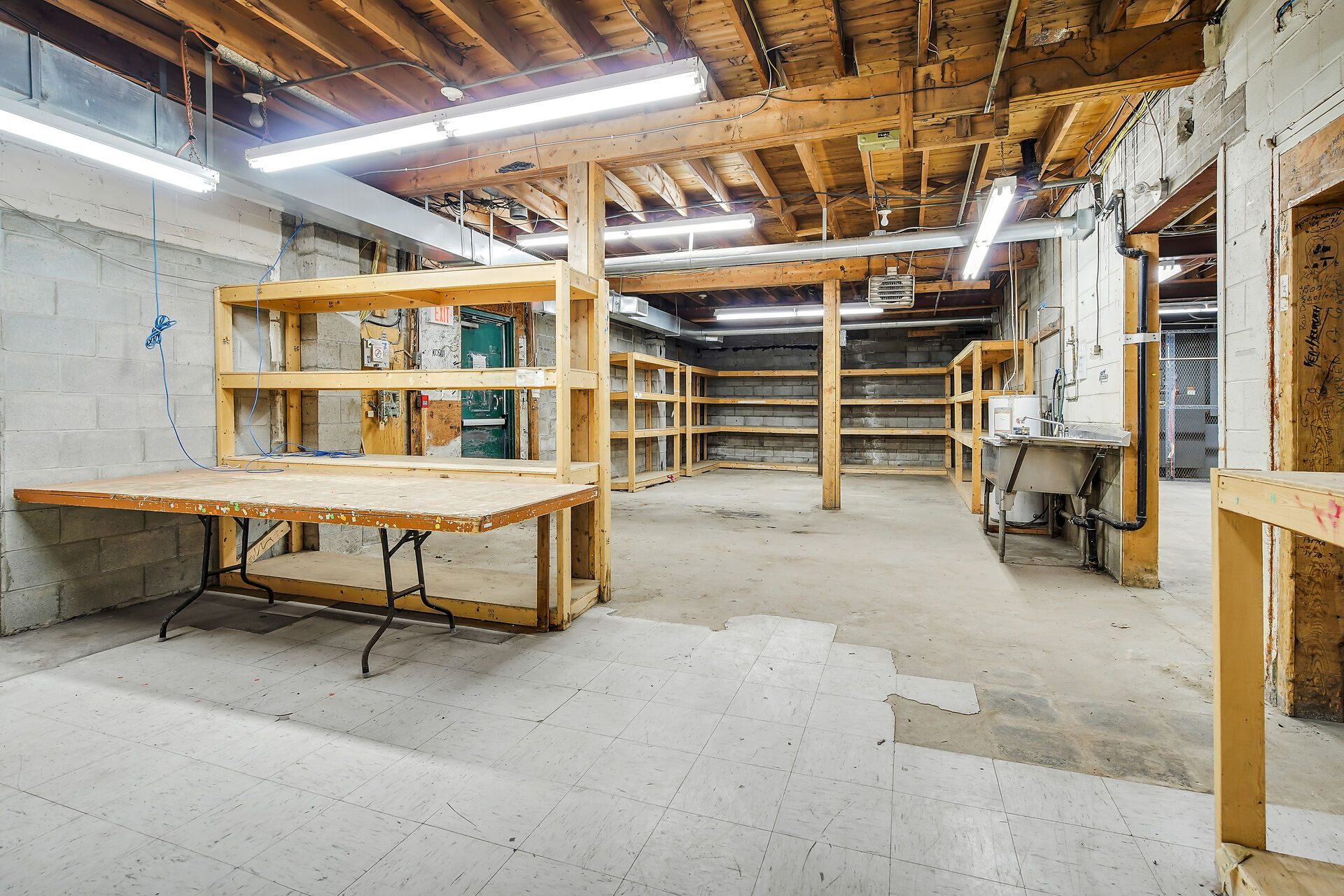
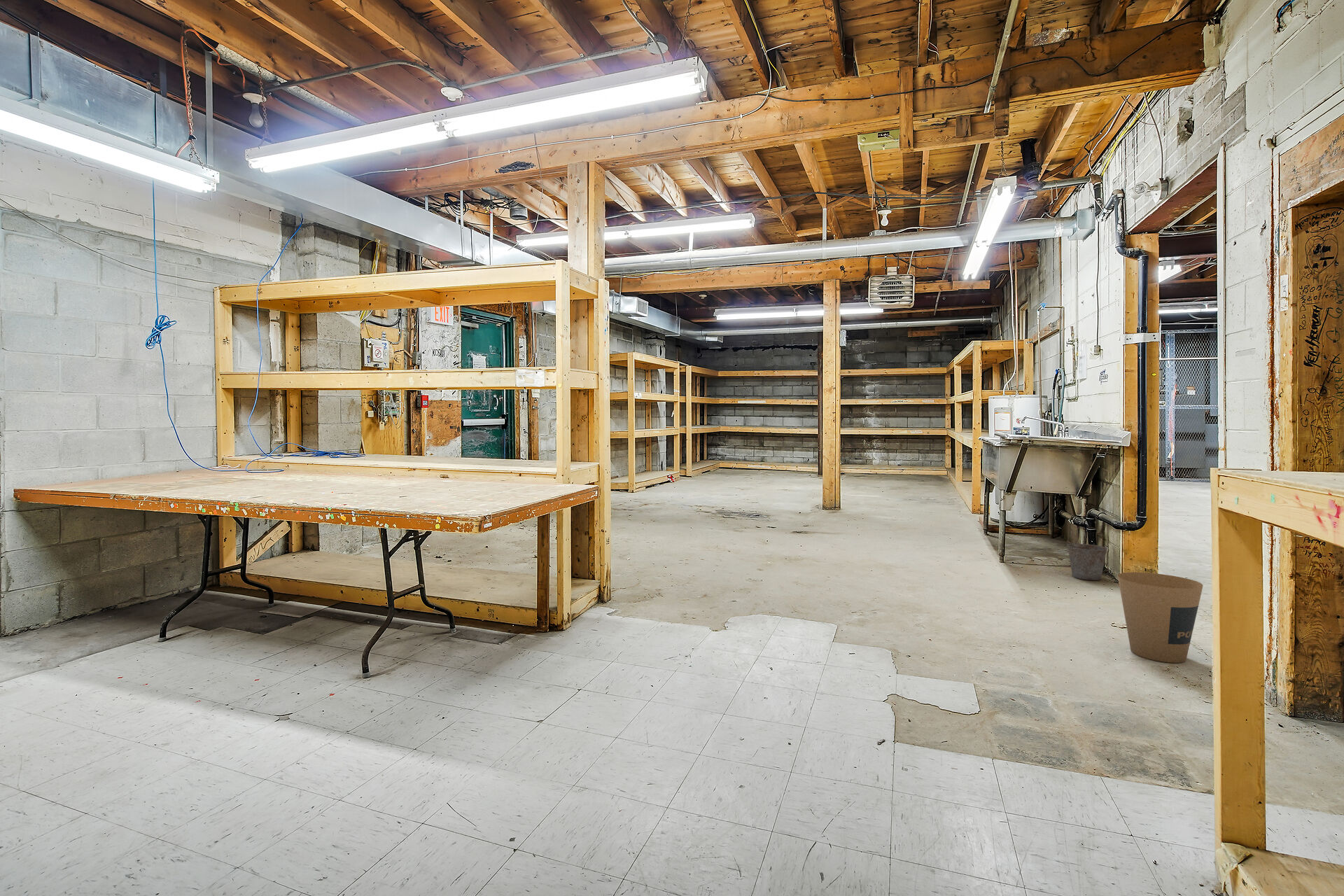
+ trash can (1158, 617)
+ bucket (1087, 552)
